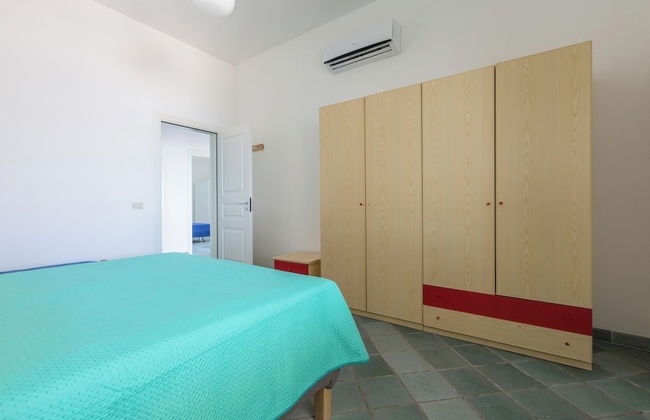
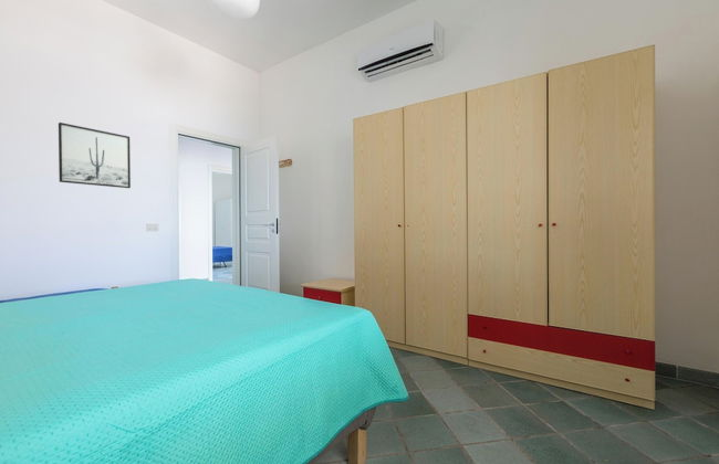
+ wall art (96, 157)
